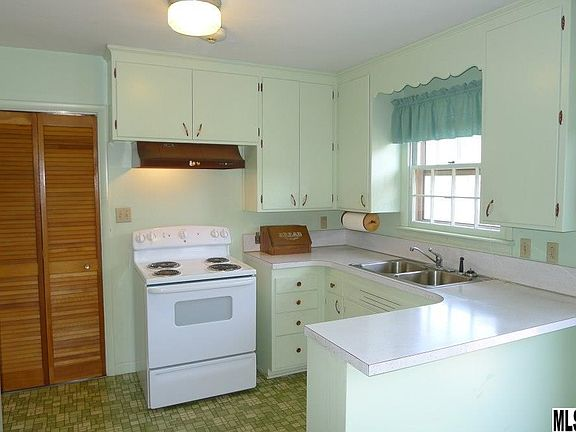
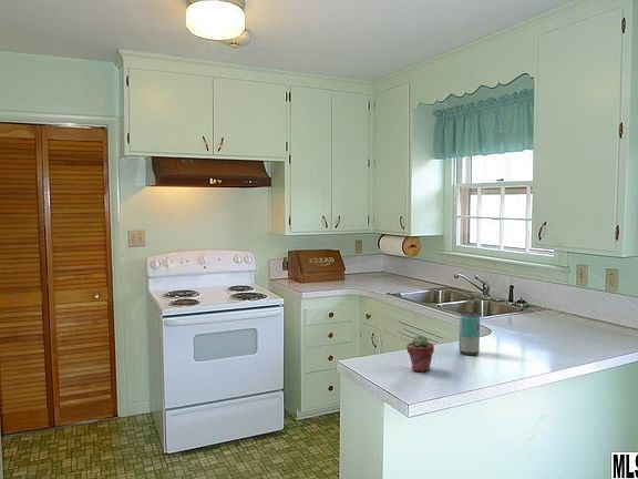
+ potted succulent (420, 351)
+ beverage can (469, 333)
